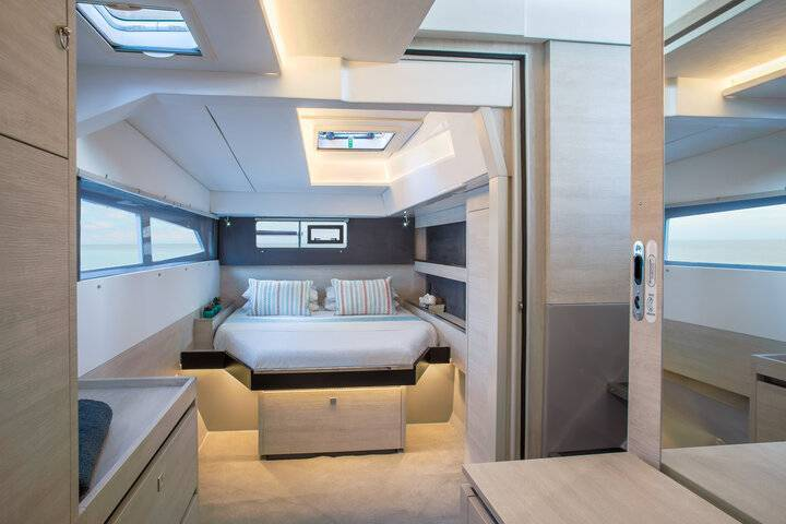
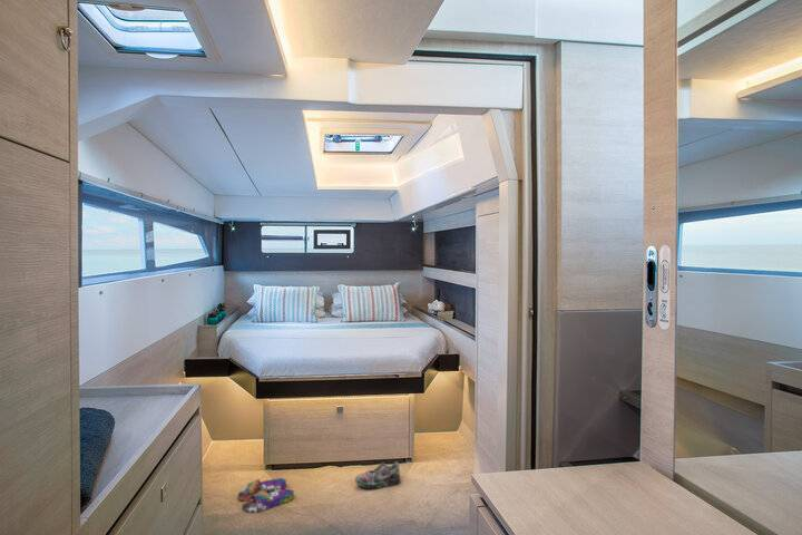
+ shoe (378, 474)
+ slippers (265, 490)
